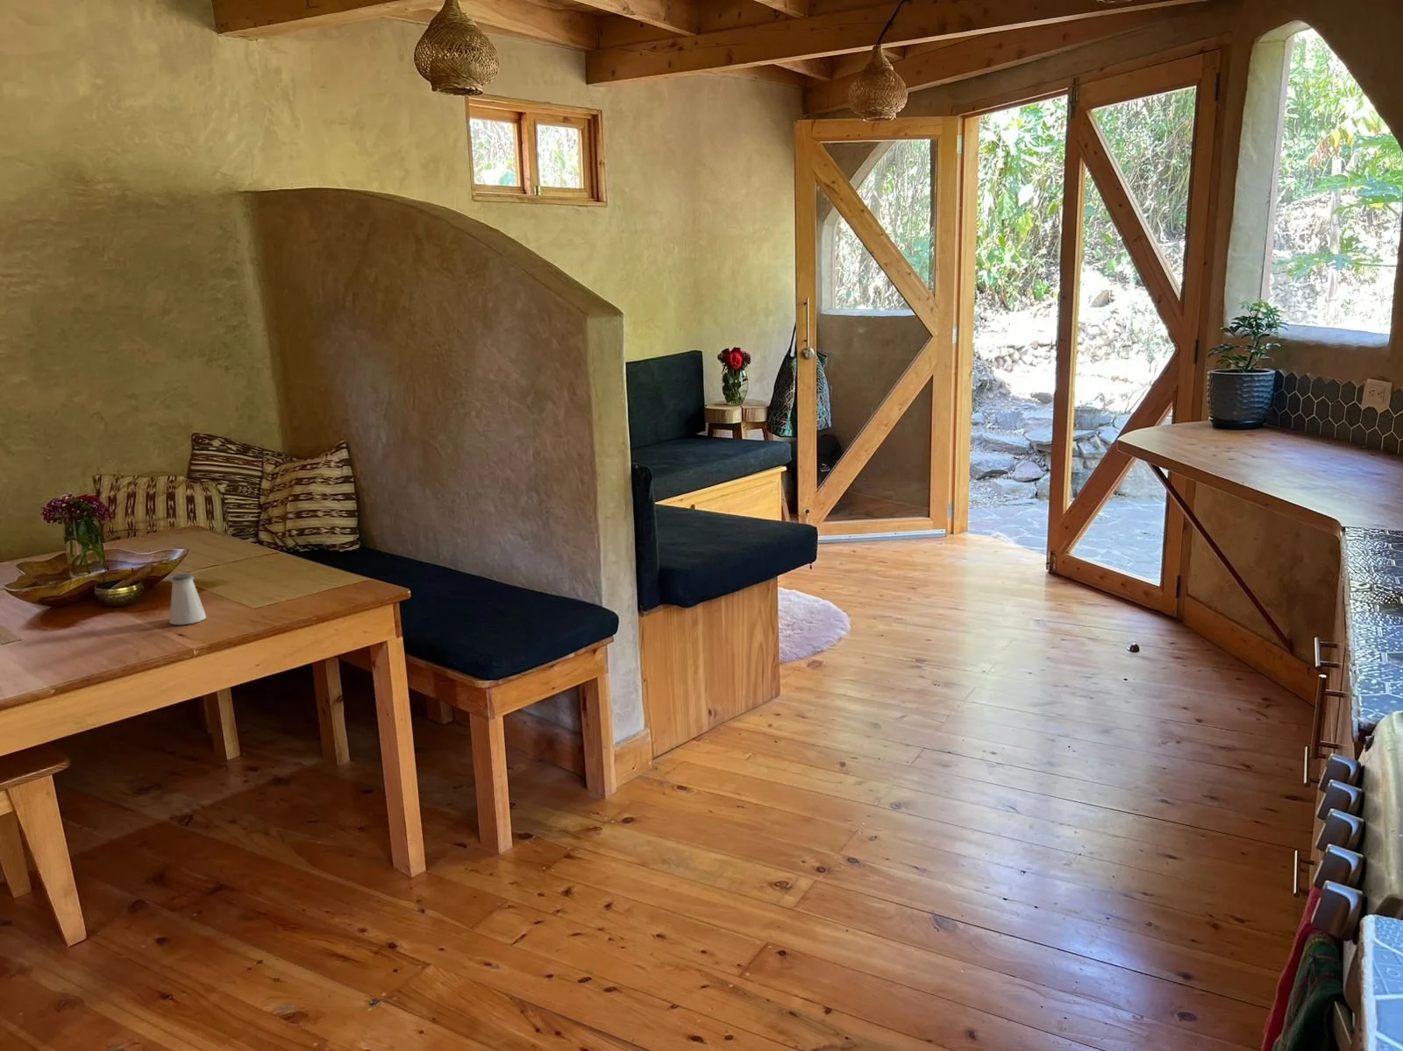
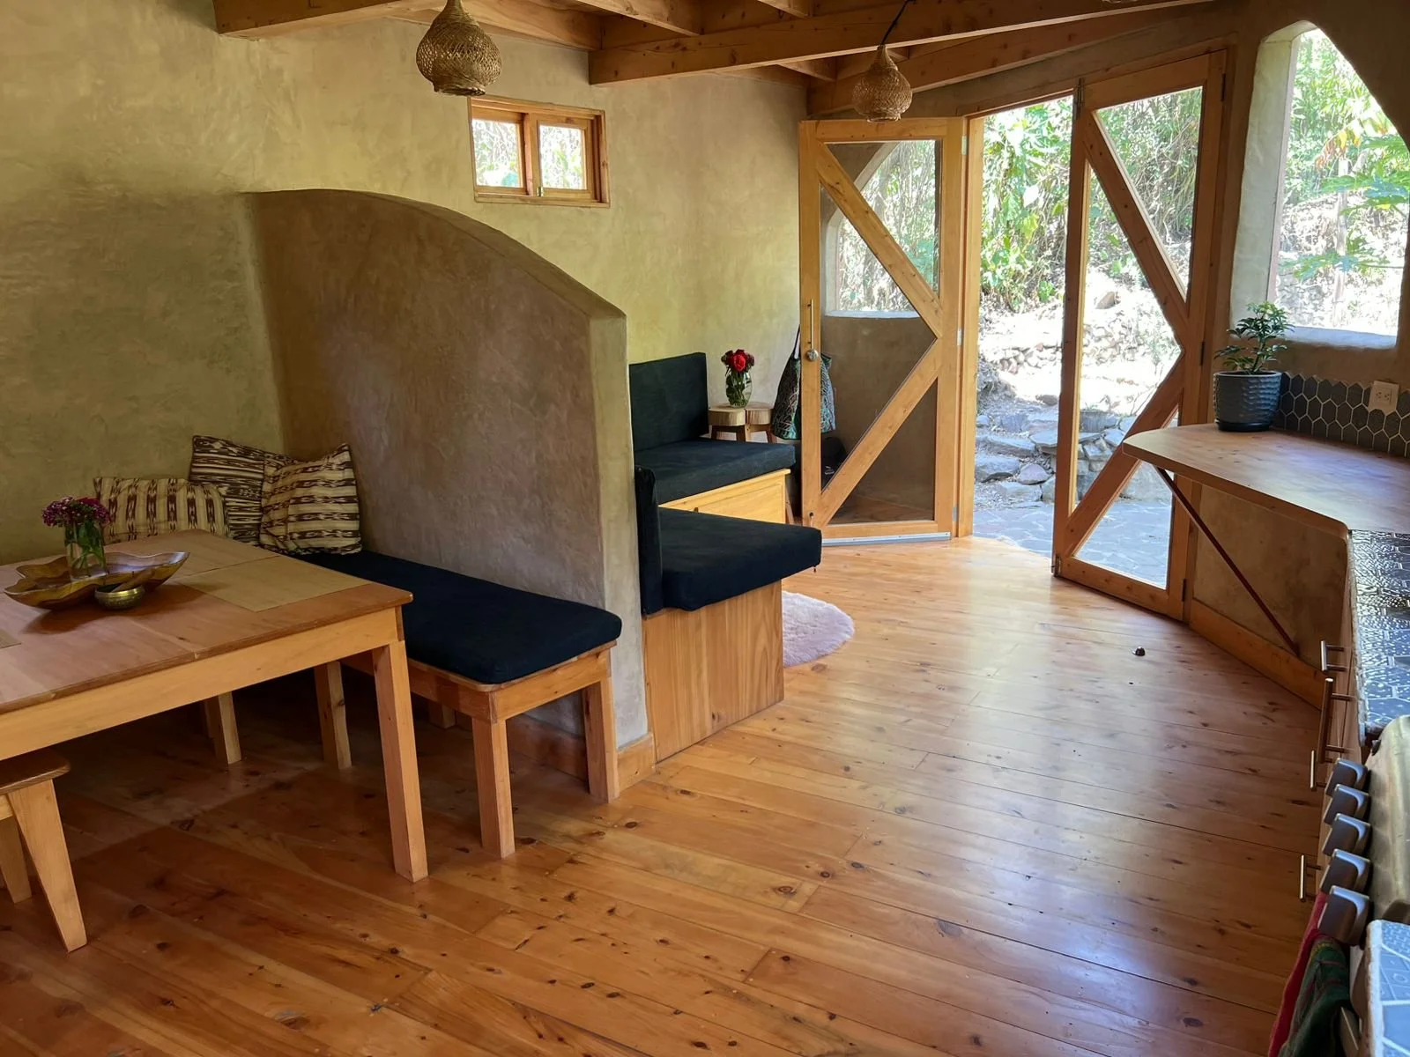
- saltshaker (184, 597)
